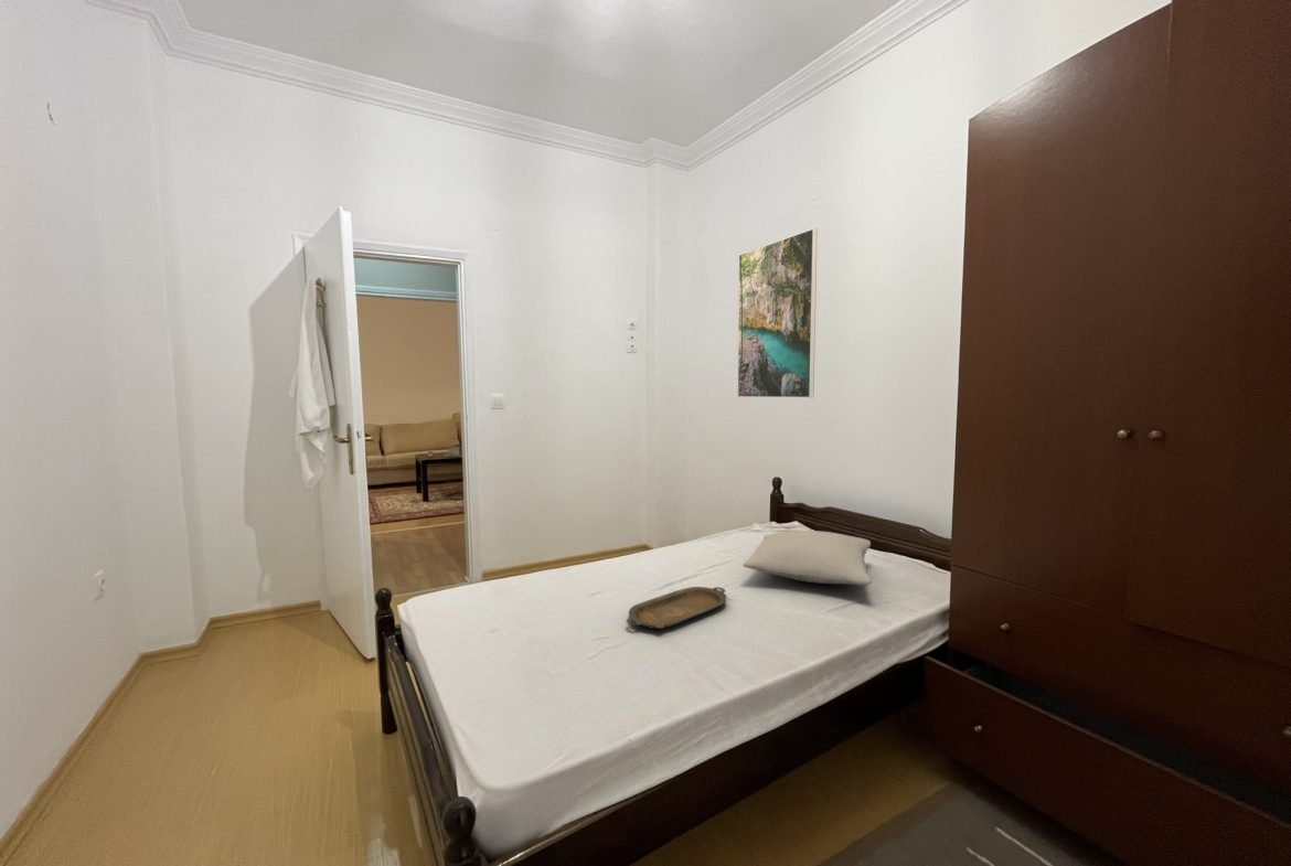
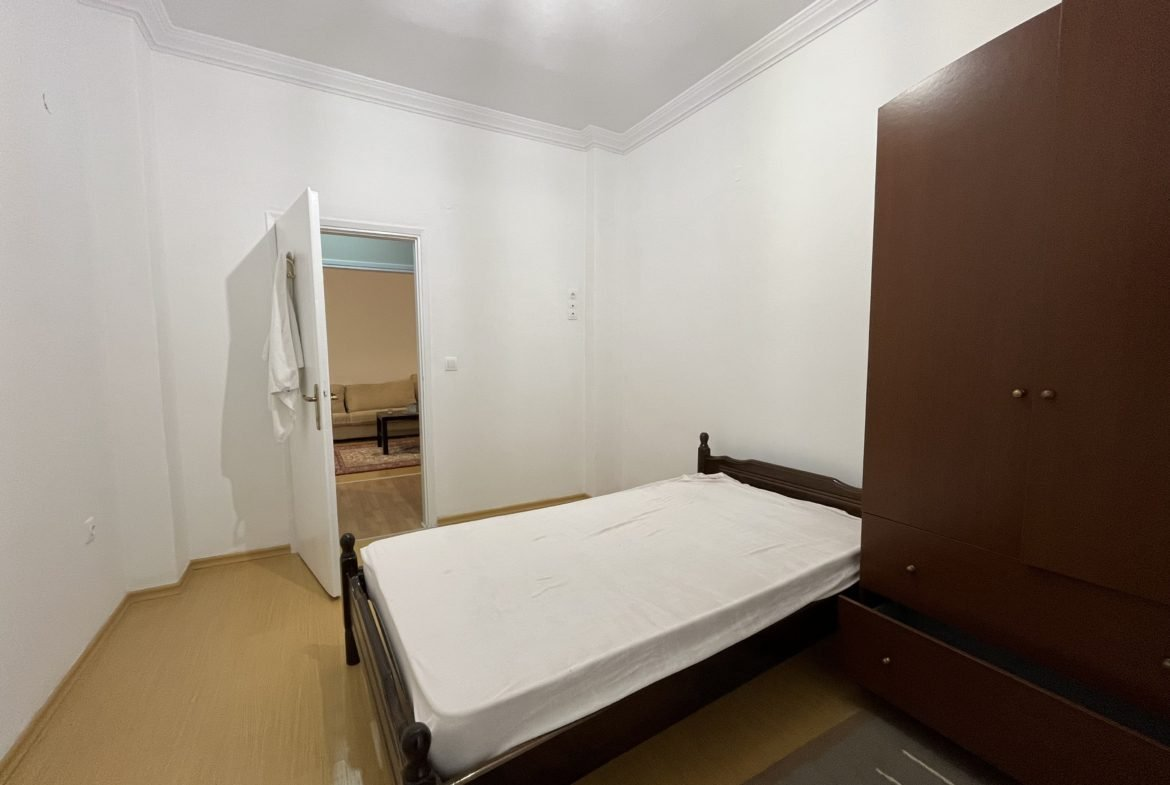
- serving tray (679, 607)
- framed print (773, 321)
- pillow (809, 554)
